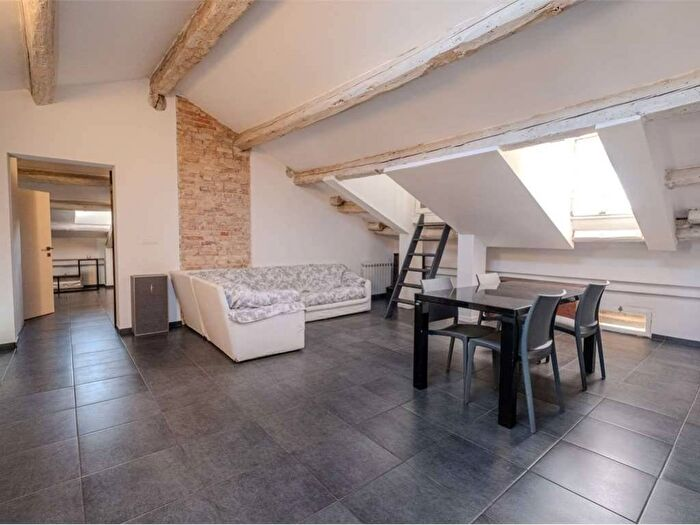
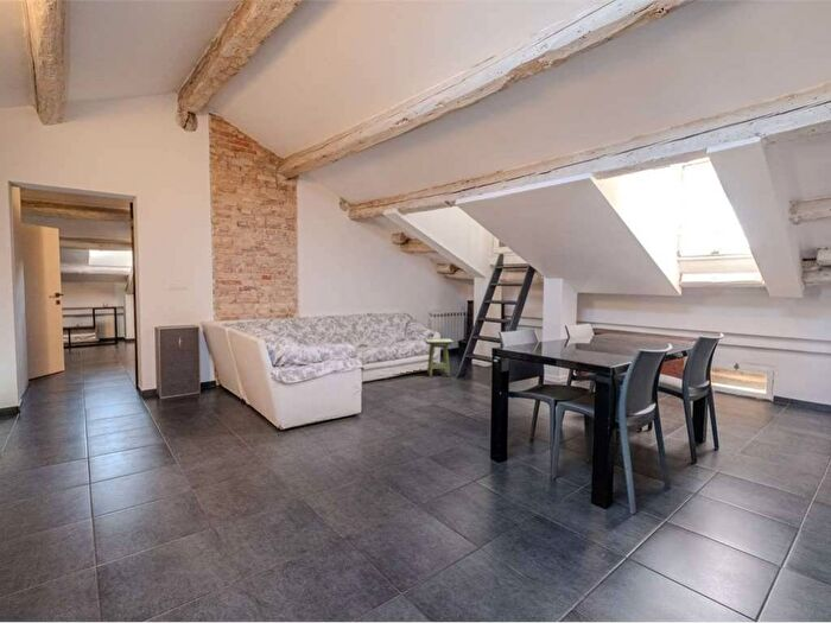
+ side table (438, 362)
